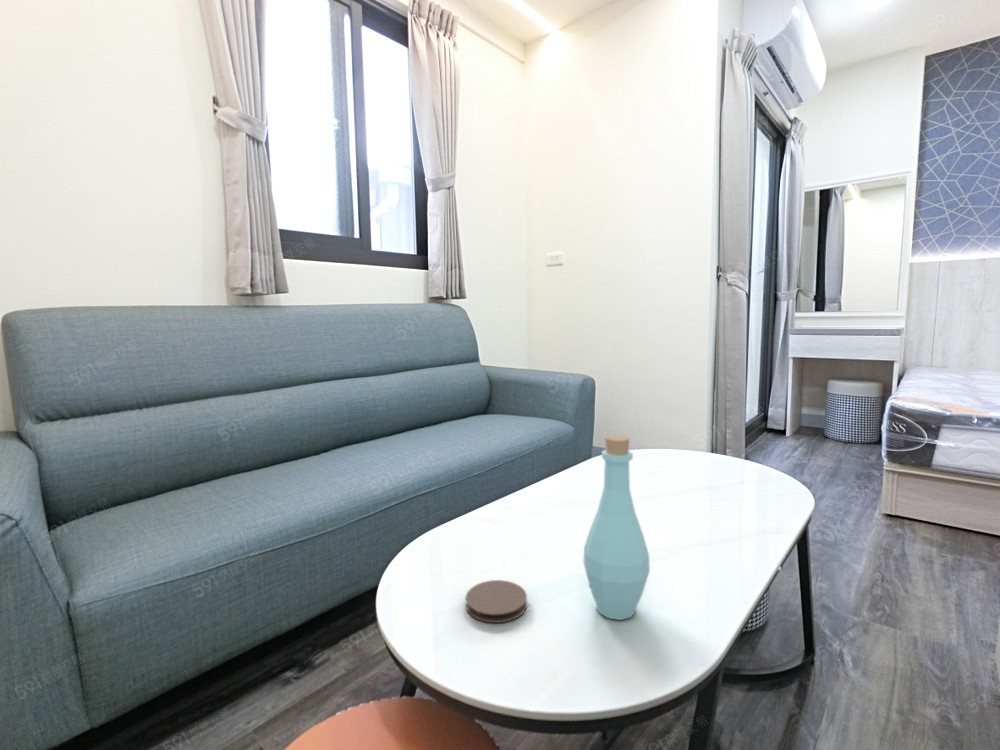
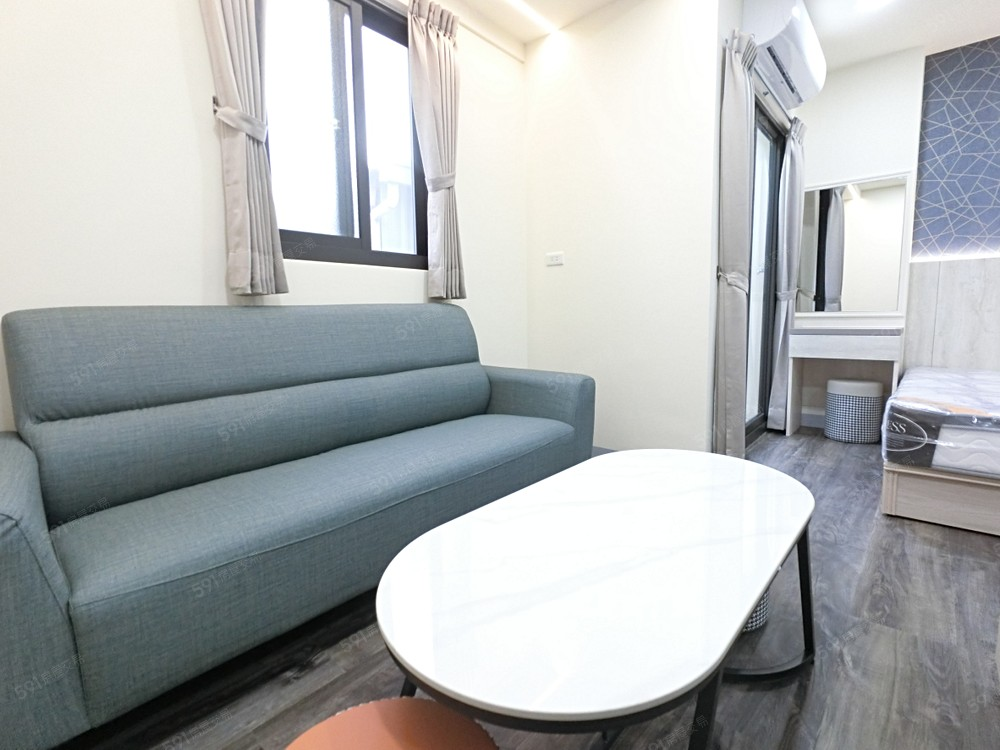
- coaster (496, 600)
- bottle (616, 525)
